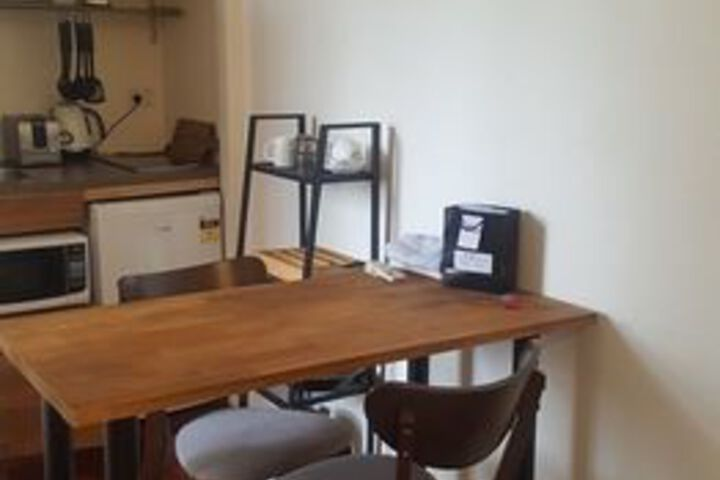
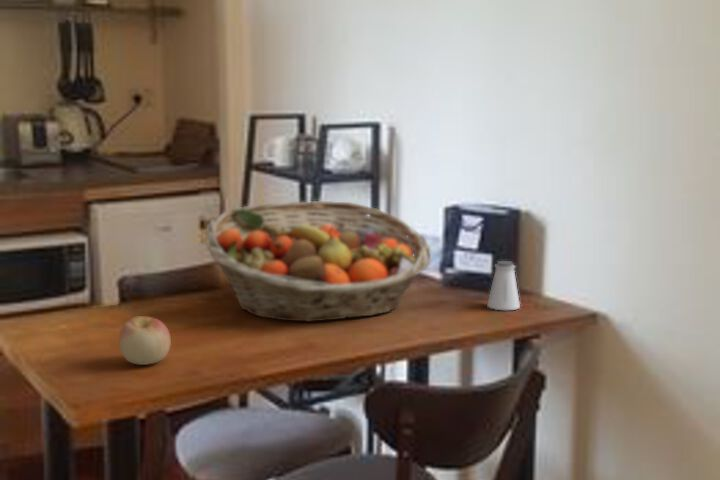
+ fruit basket (318, 257)
+ saltshaker (504, 284)
+ apple (144, 340)
